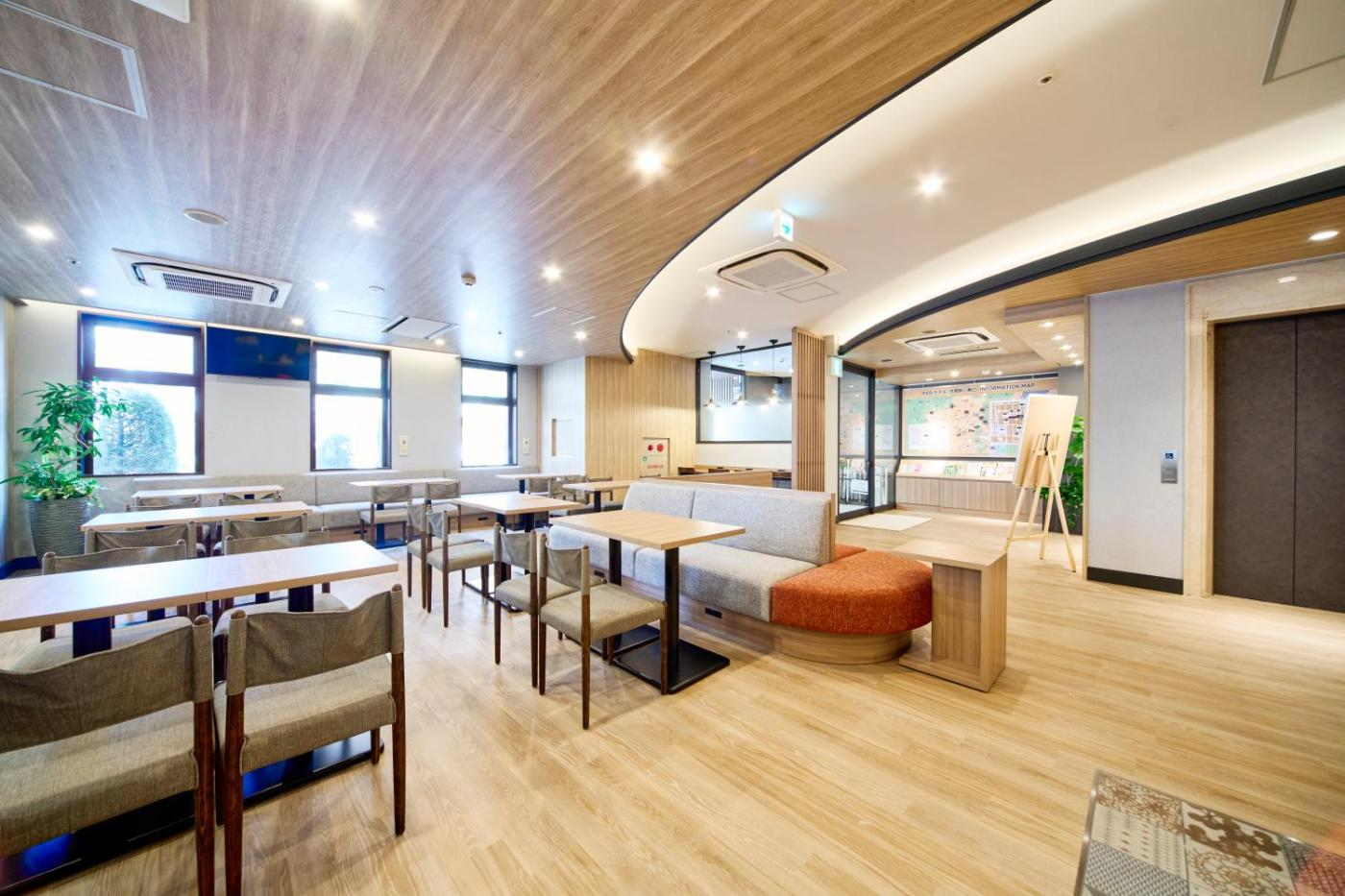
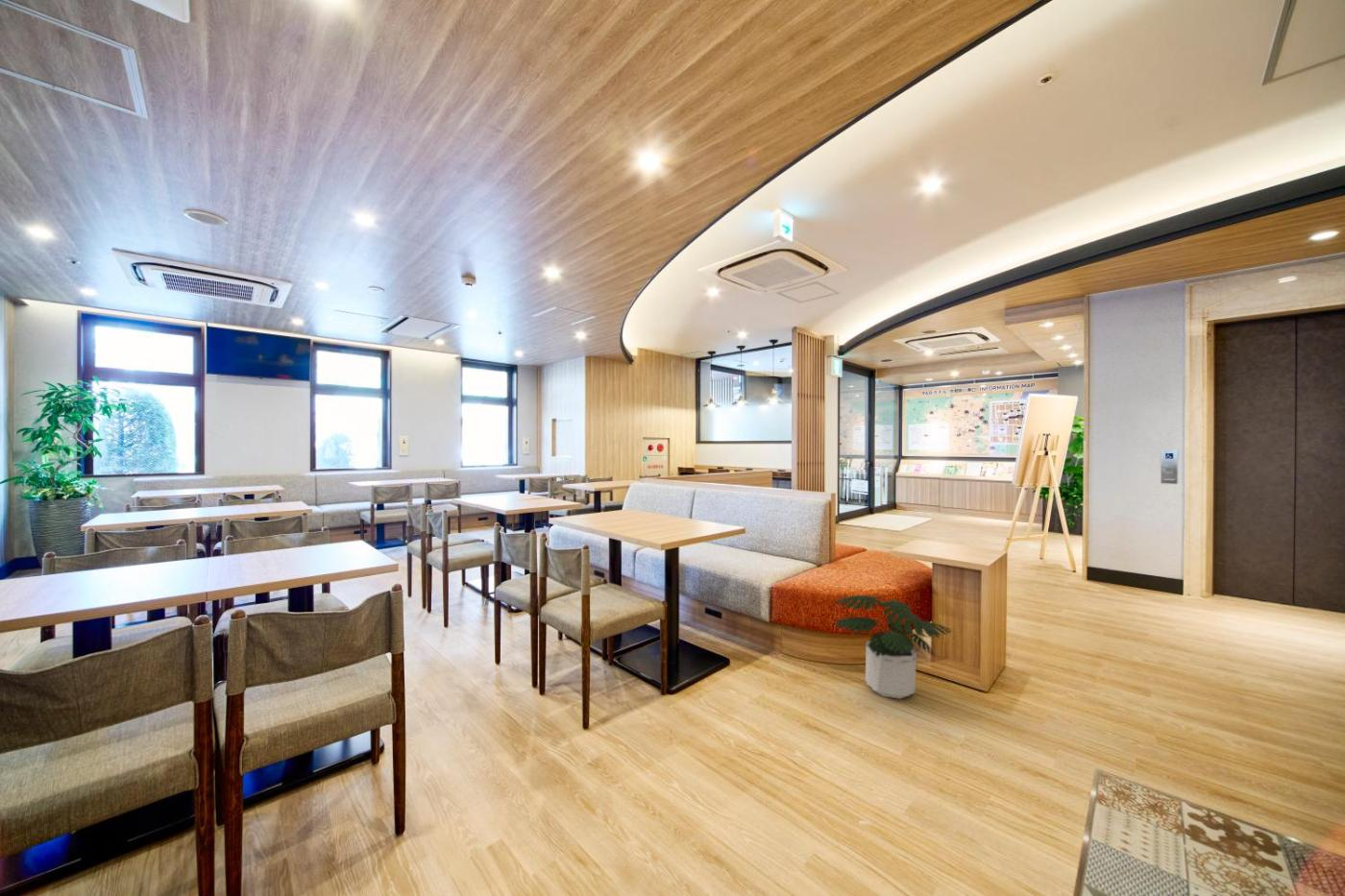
+ potted plant (893, 645)
